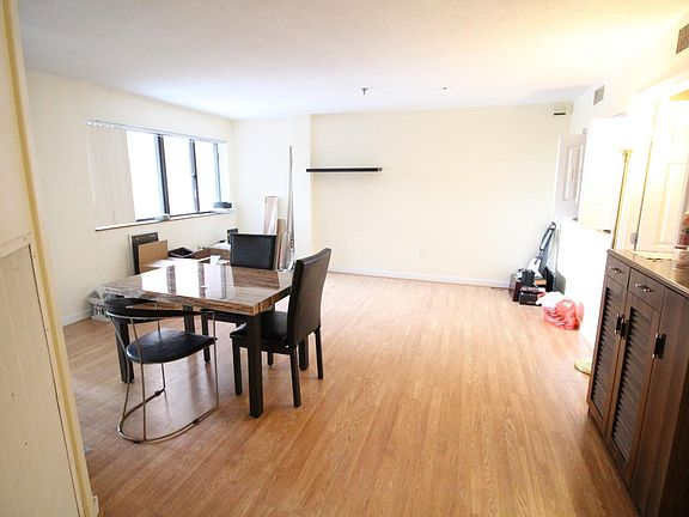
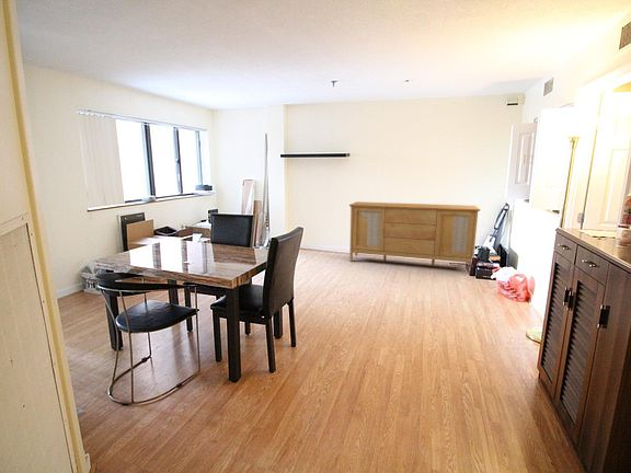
+ sideboard (410, 234)
